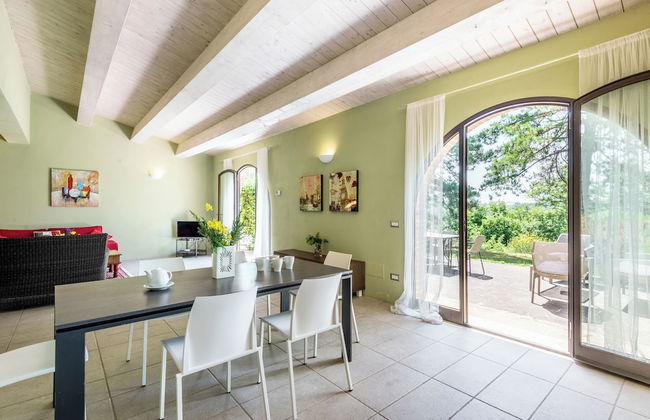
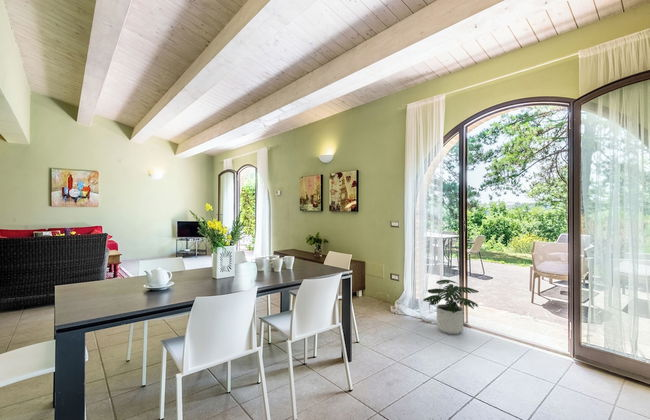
+ potted plant (450, 307)
